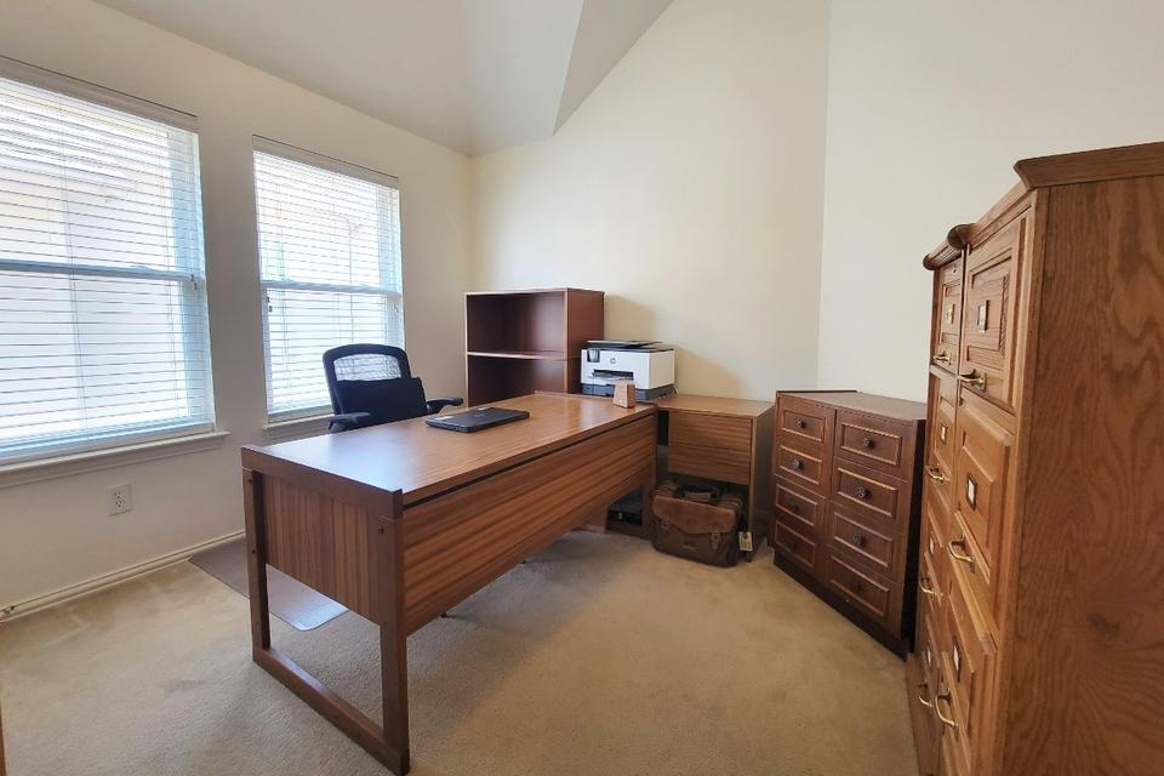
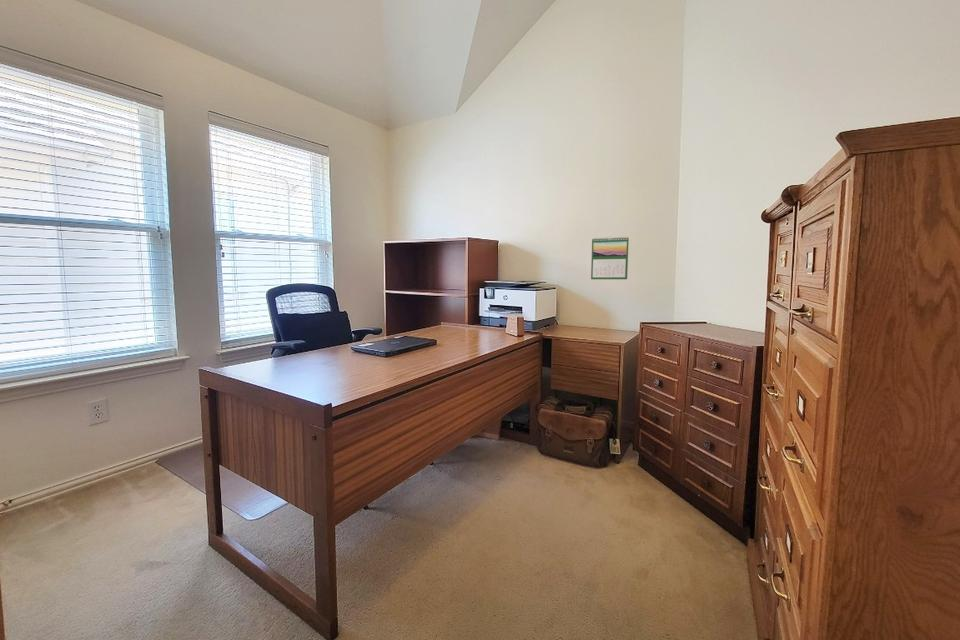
+ calendar (609, 258)
